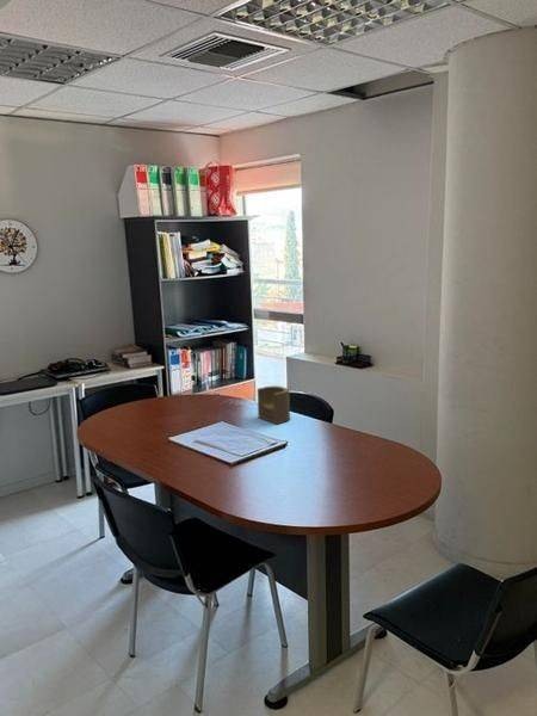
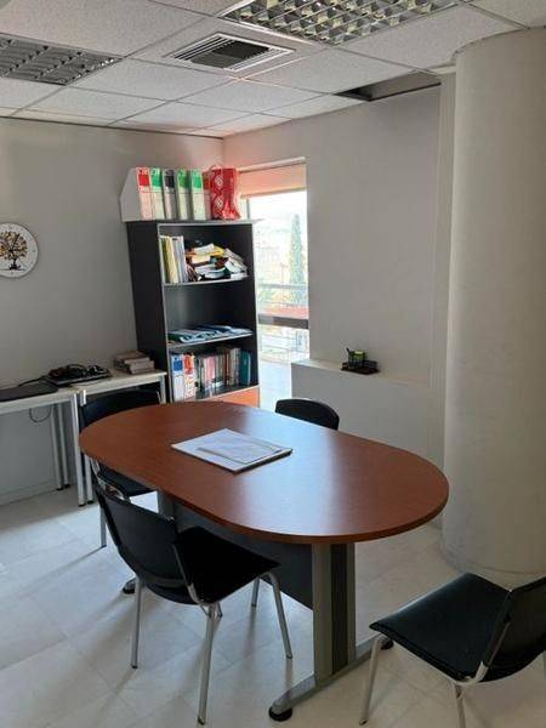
- pen holder (276, 403)
